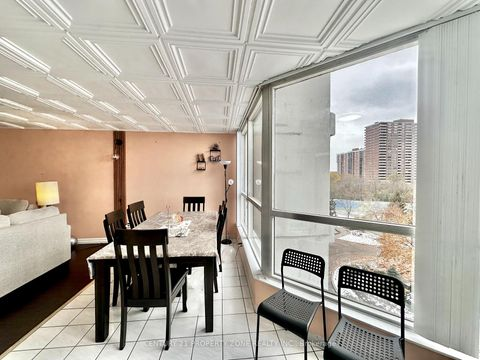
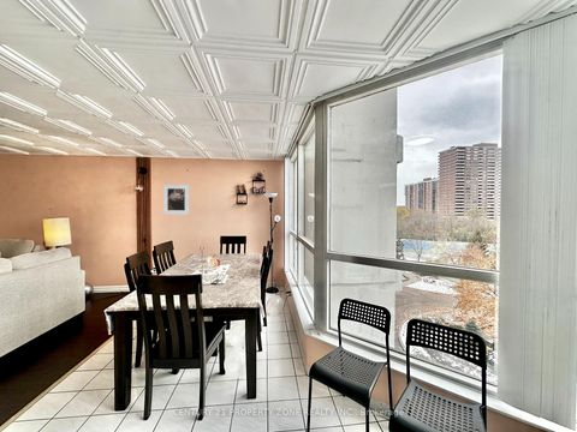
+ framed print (176, 199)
